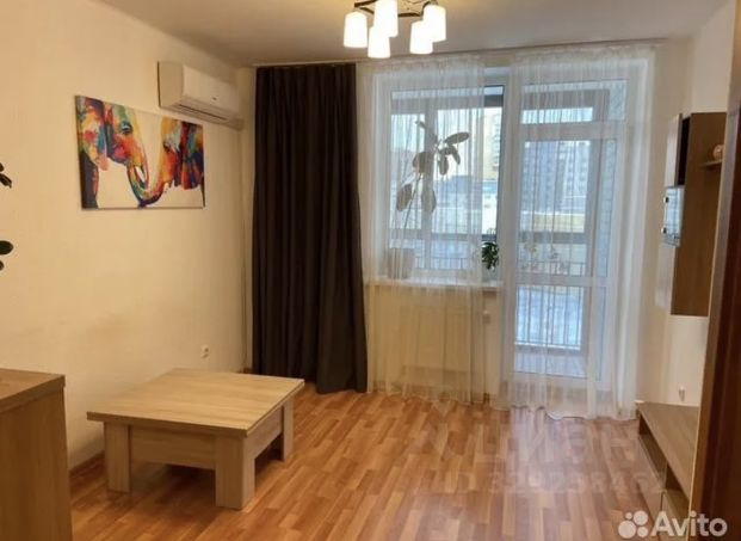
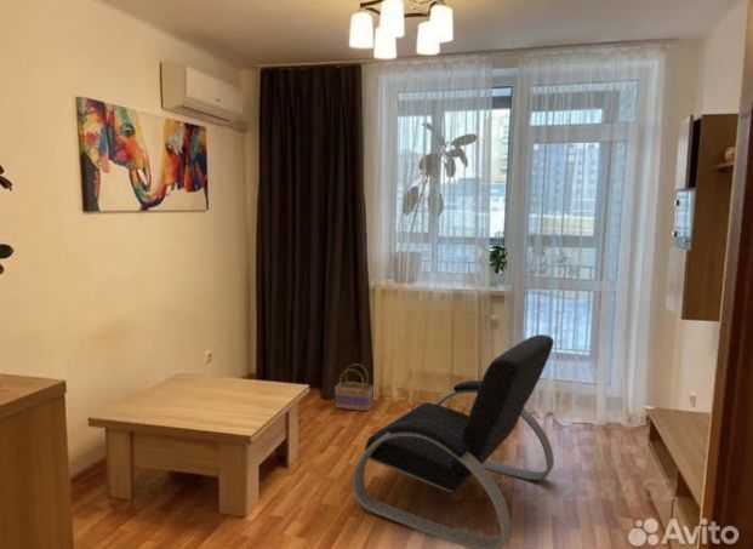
+ basket (354, 387)
+ armchair (461, 416)
